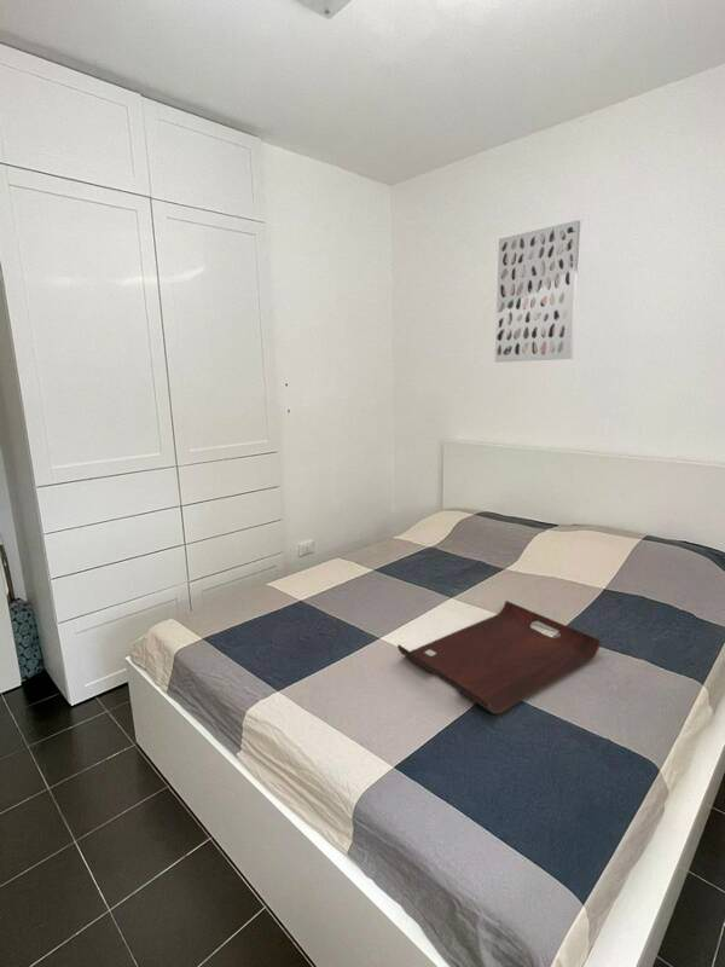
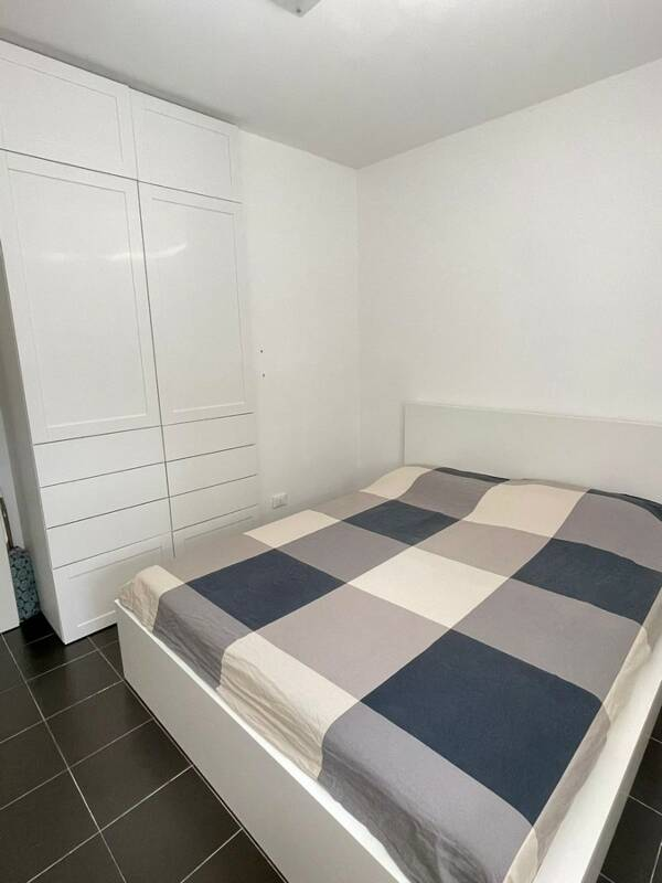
- wall art (534, 296)
- serving tray (498, 649)
